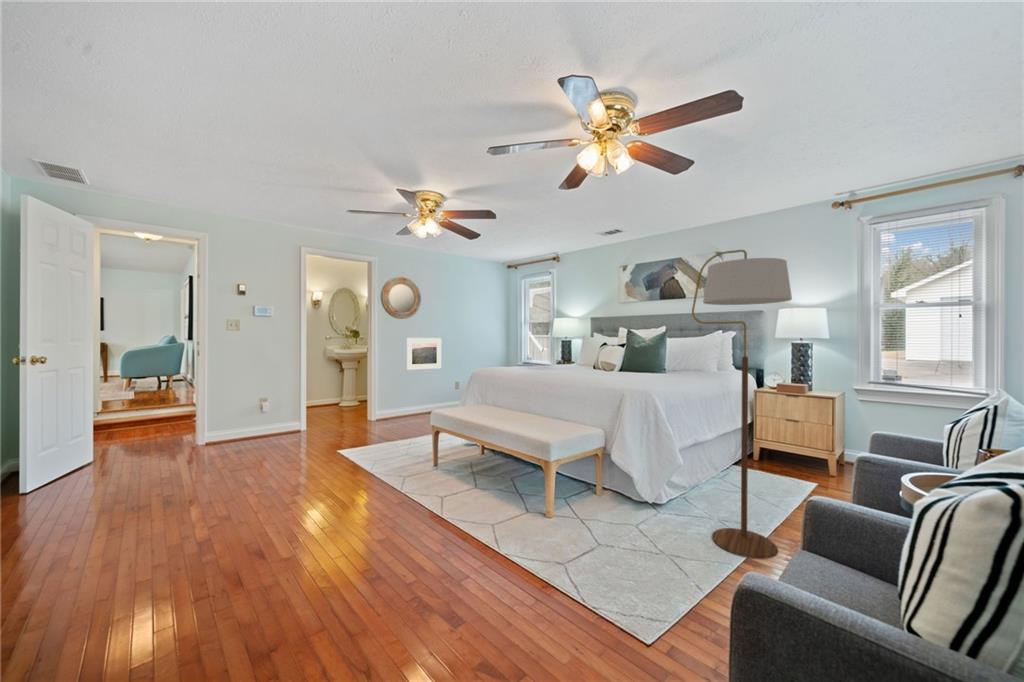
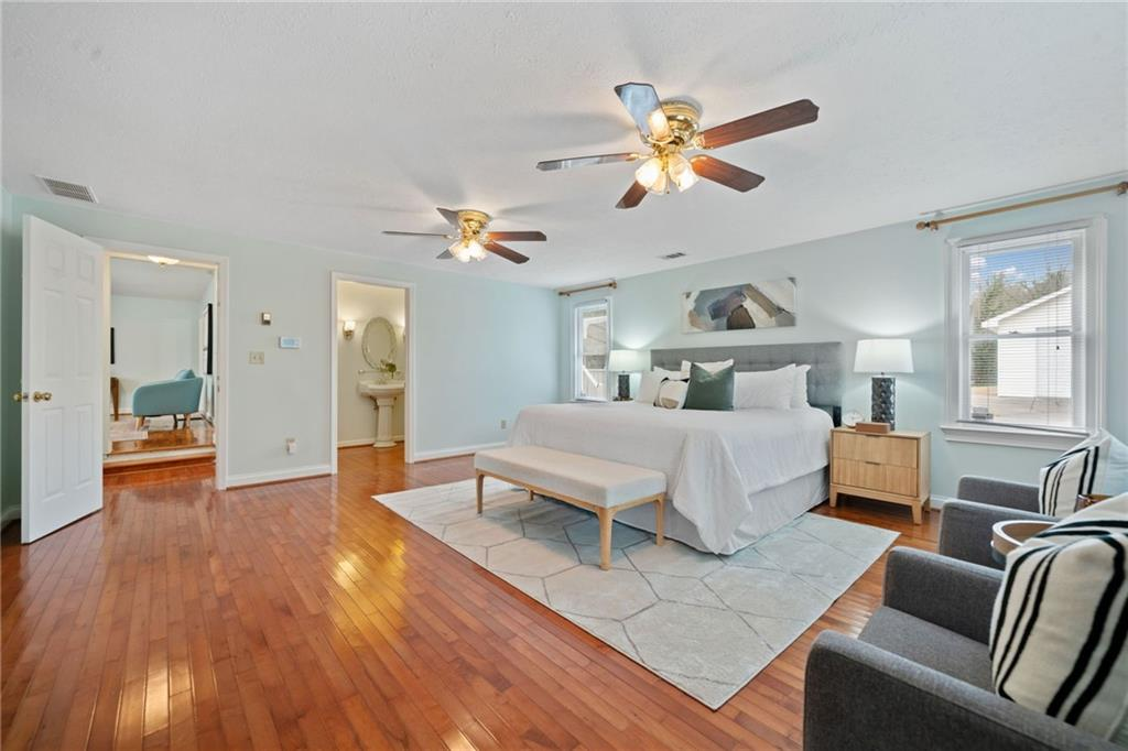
- home mirror (401, 298)
- floor lamp (742, 395)
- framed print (424, 353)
